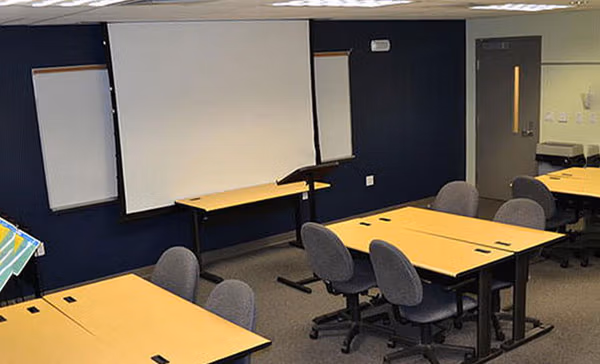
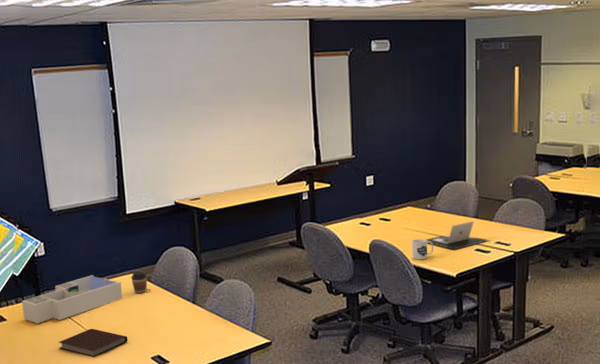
+ mug (422, 248)
+ laptop (454, 231)
+ desk organizer (69, 298)
+ coffee cup (139, 281)
+ notebook (93, 342)
